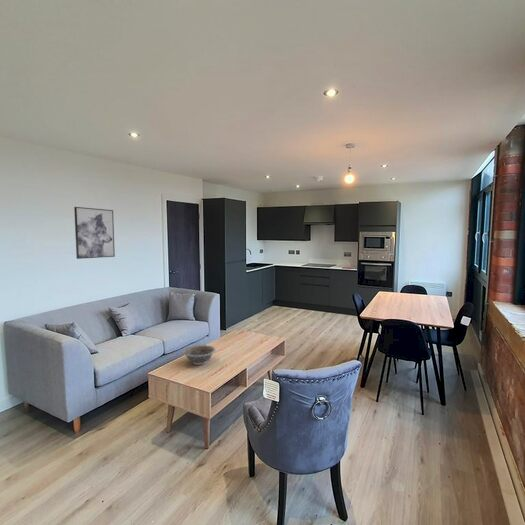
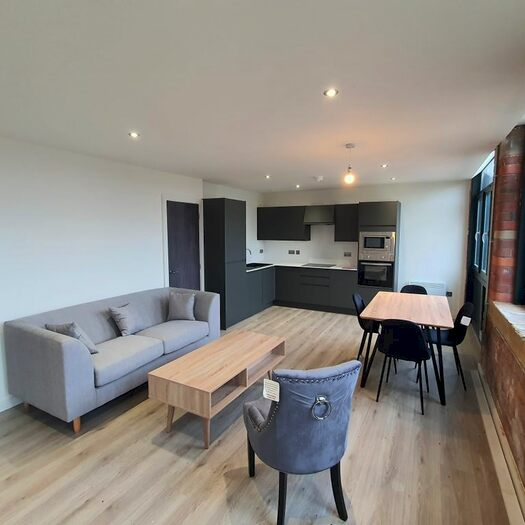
- wall art (95, 233)
- decorative bowl (199, 356)
